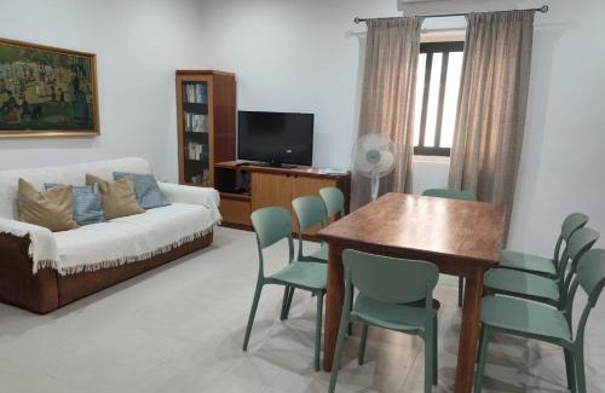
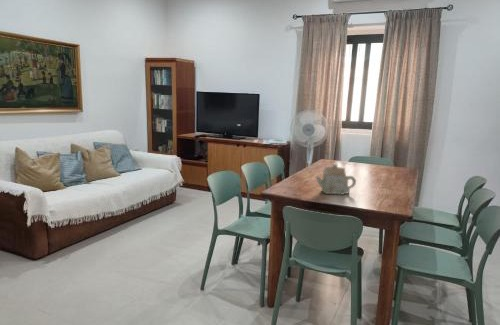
+ teapot (335, 178)
